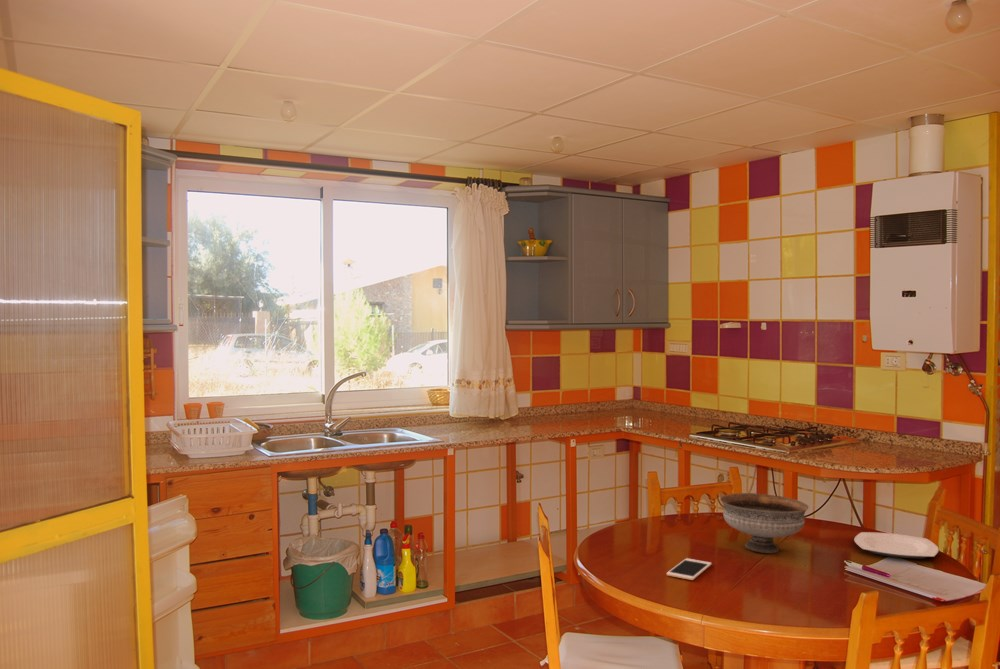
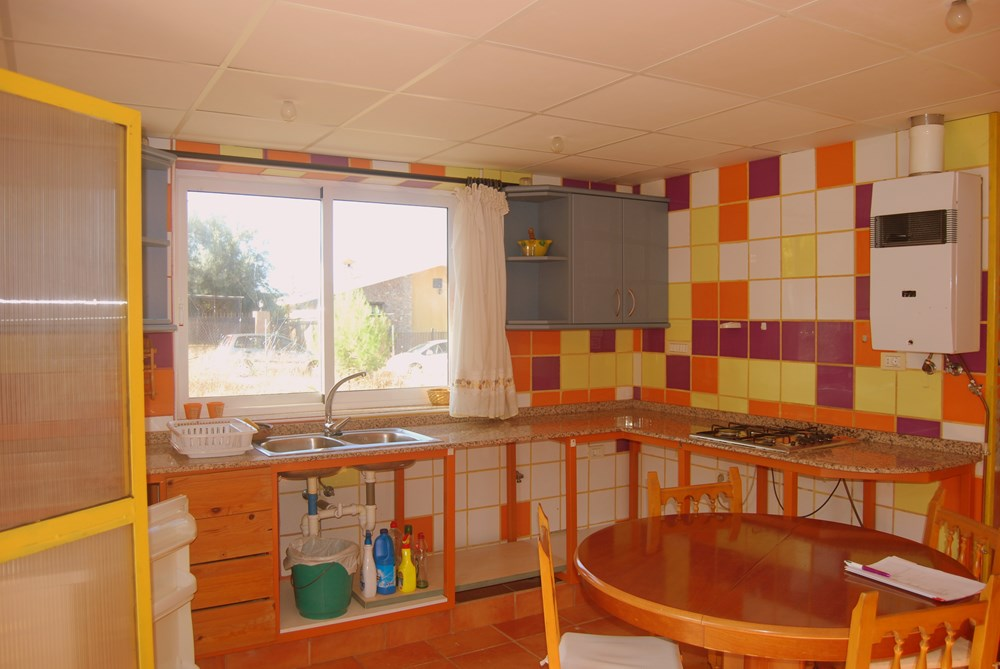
- plate (895, 546)
- bowl (763, 524)
- cell phone (689, 568)
